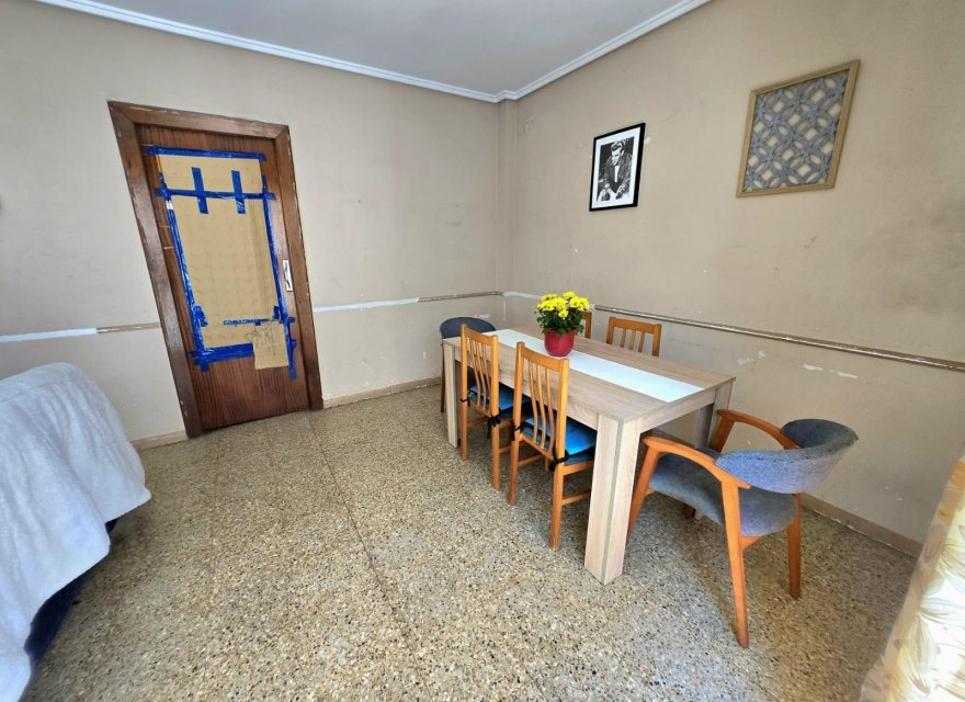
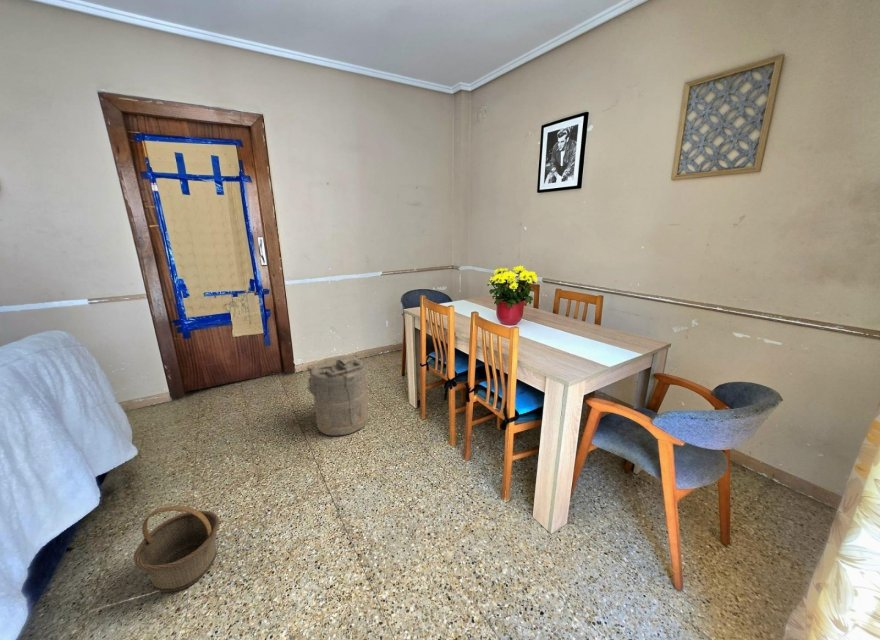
+ basket (179, 538)
+ laundry hamper (337, 391)
